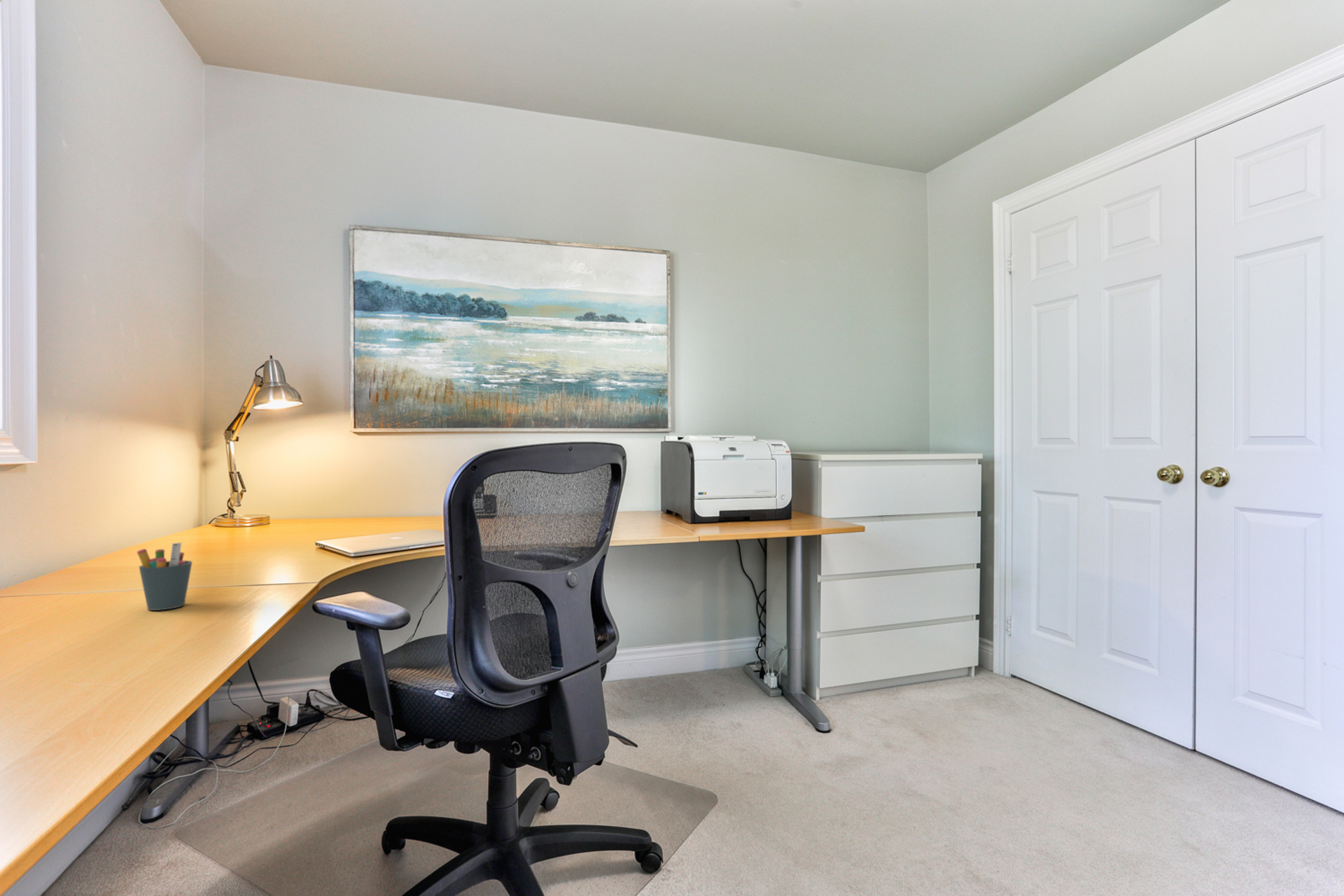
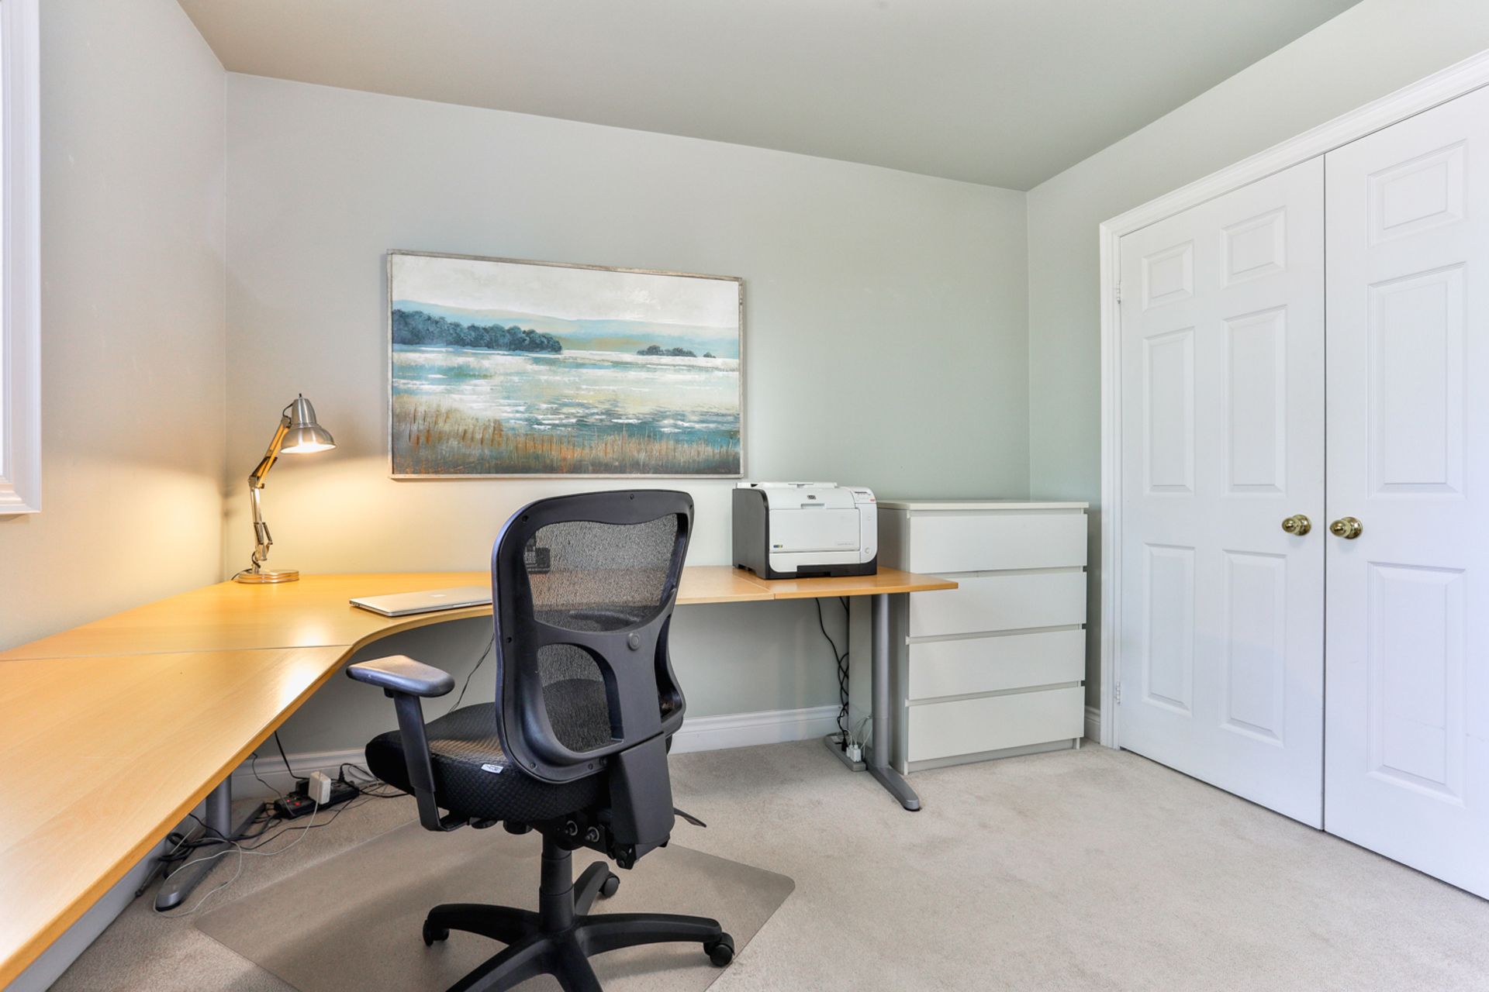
- pen holder (165, 574)
